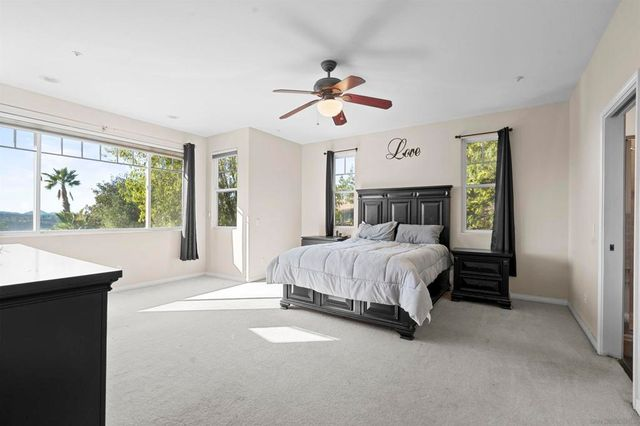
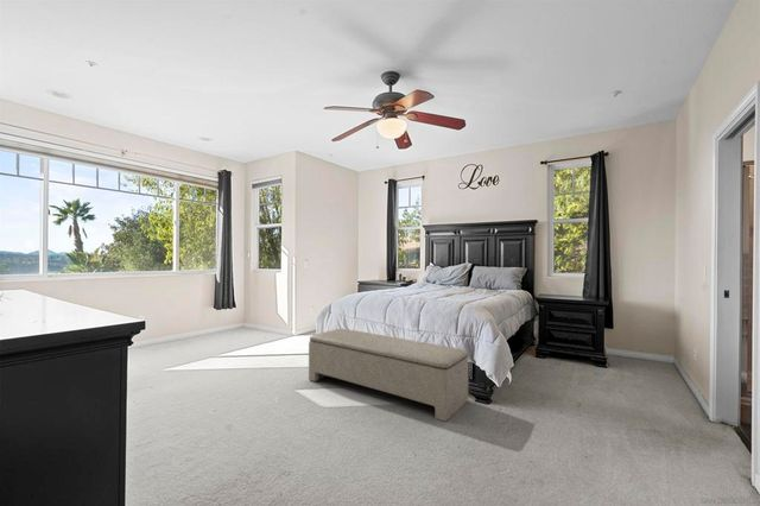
+ bench (382, 365)
